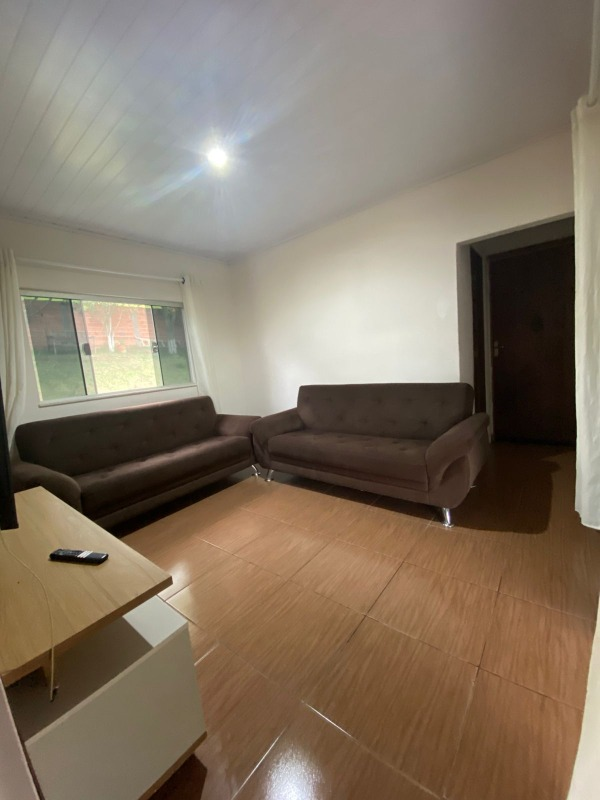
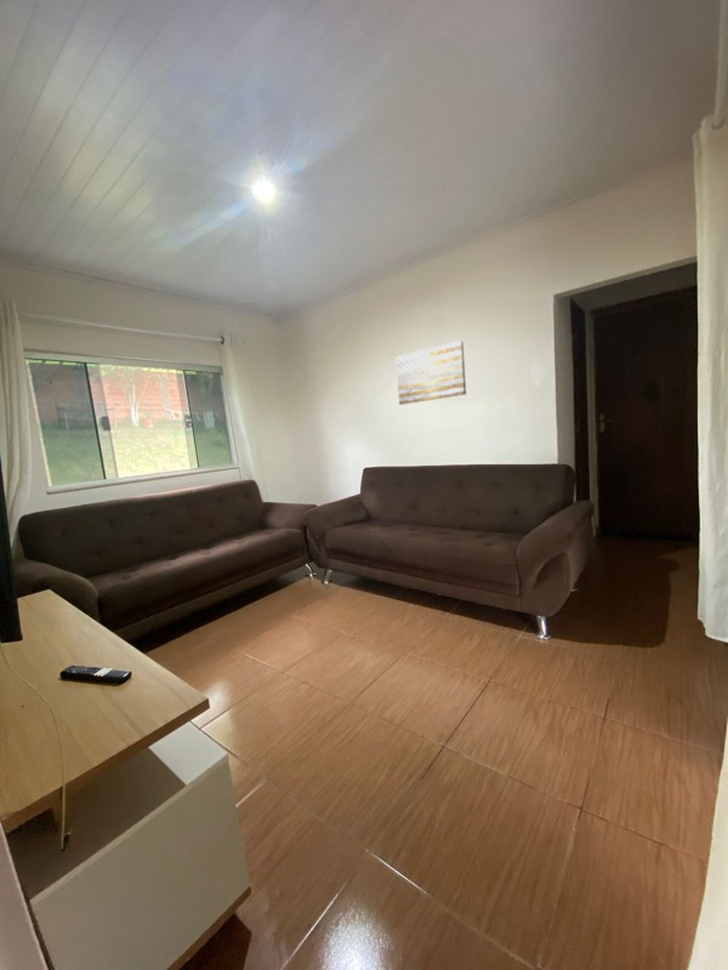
+ wall art (428, 375)
